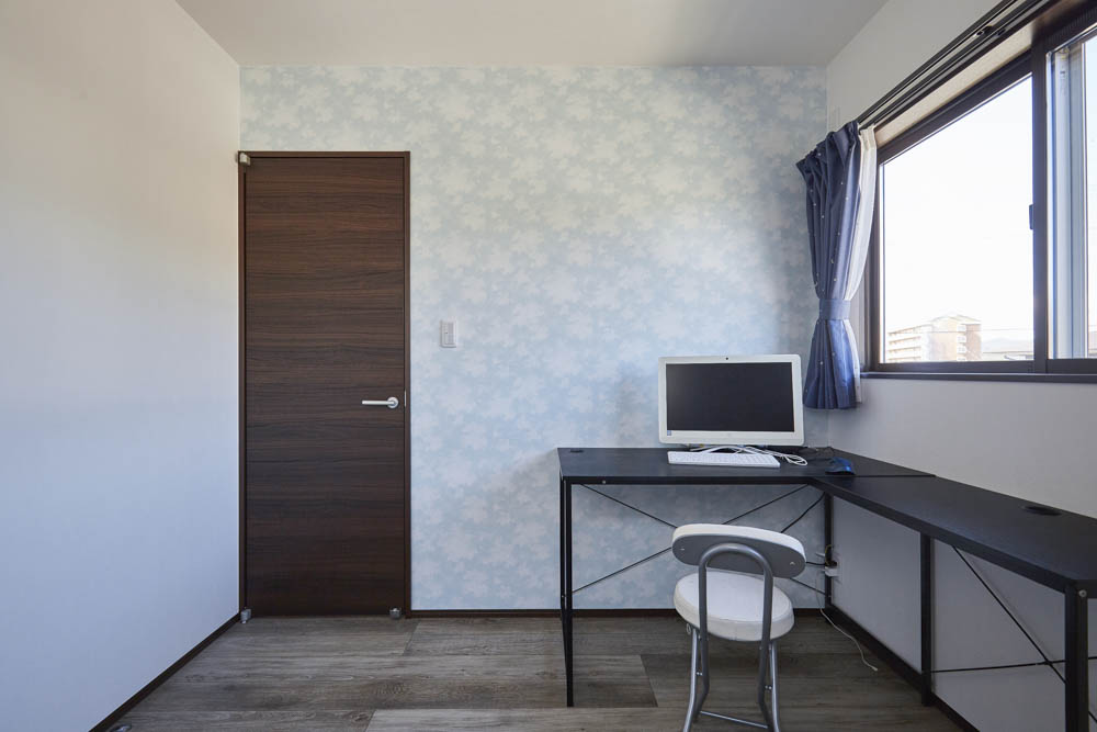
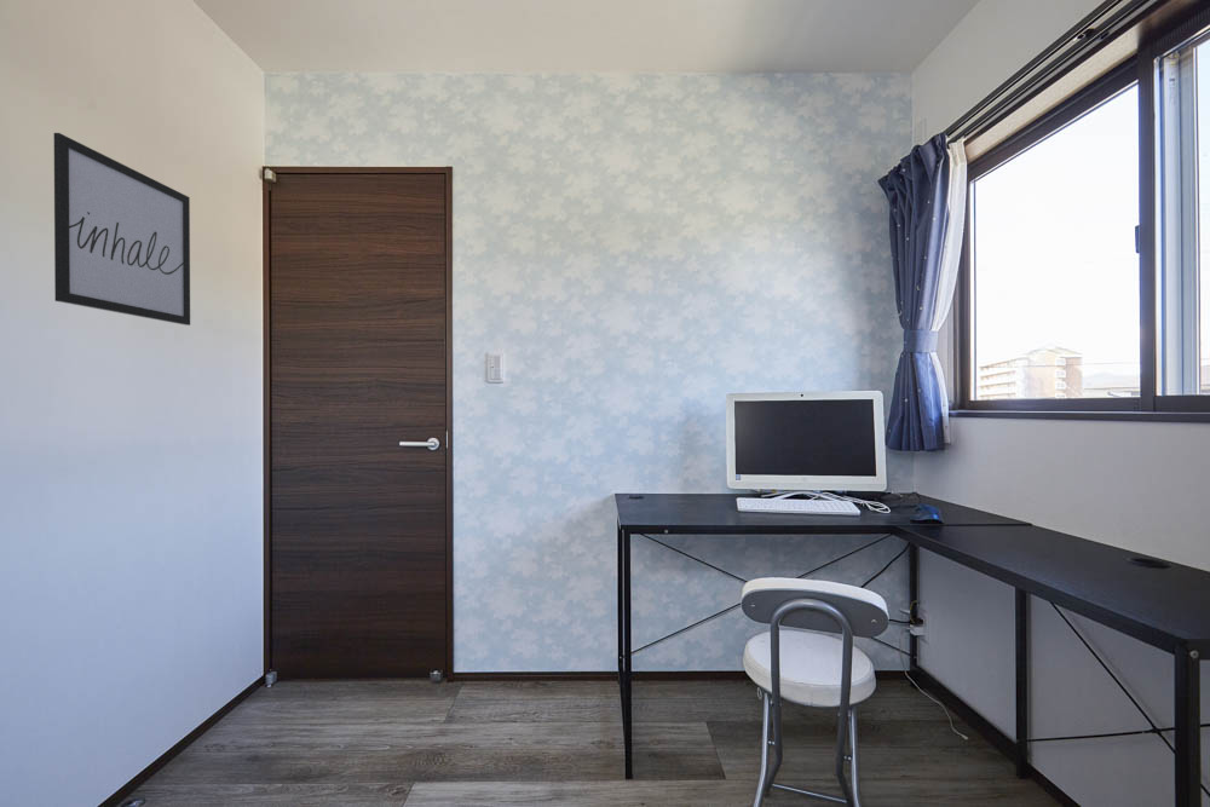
+ wall art (131, 242)
